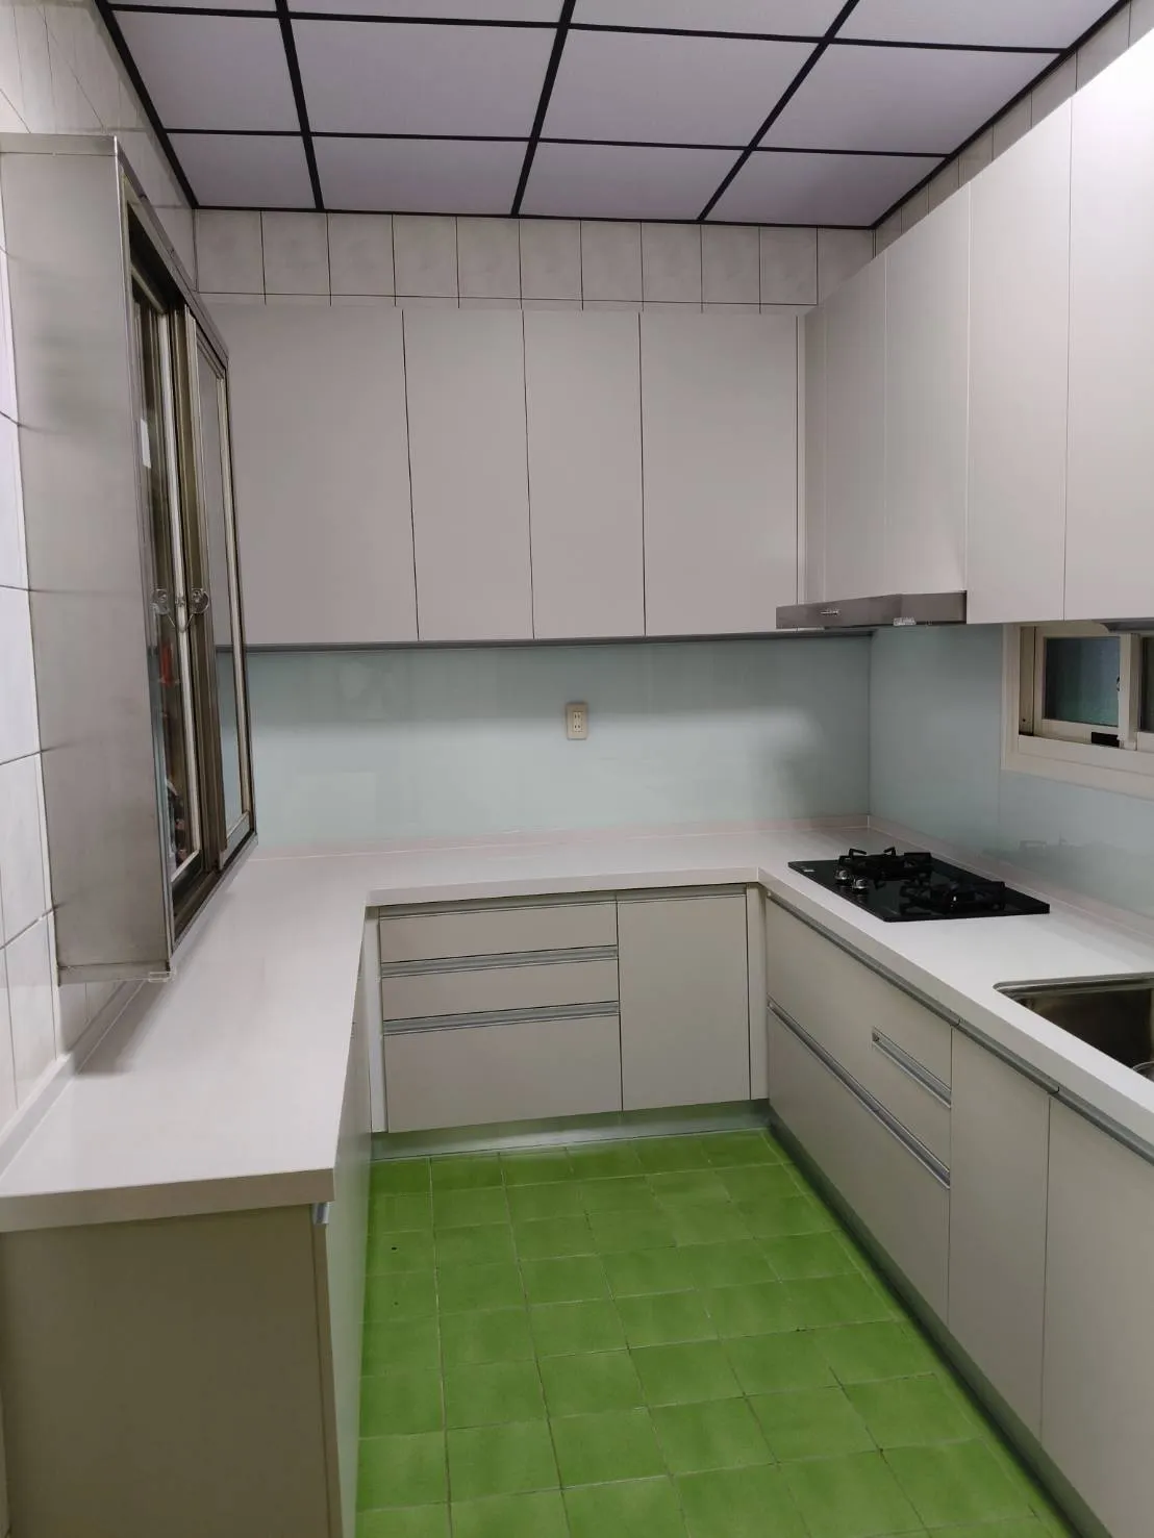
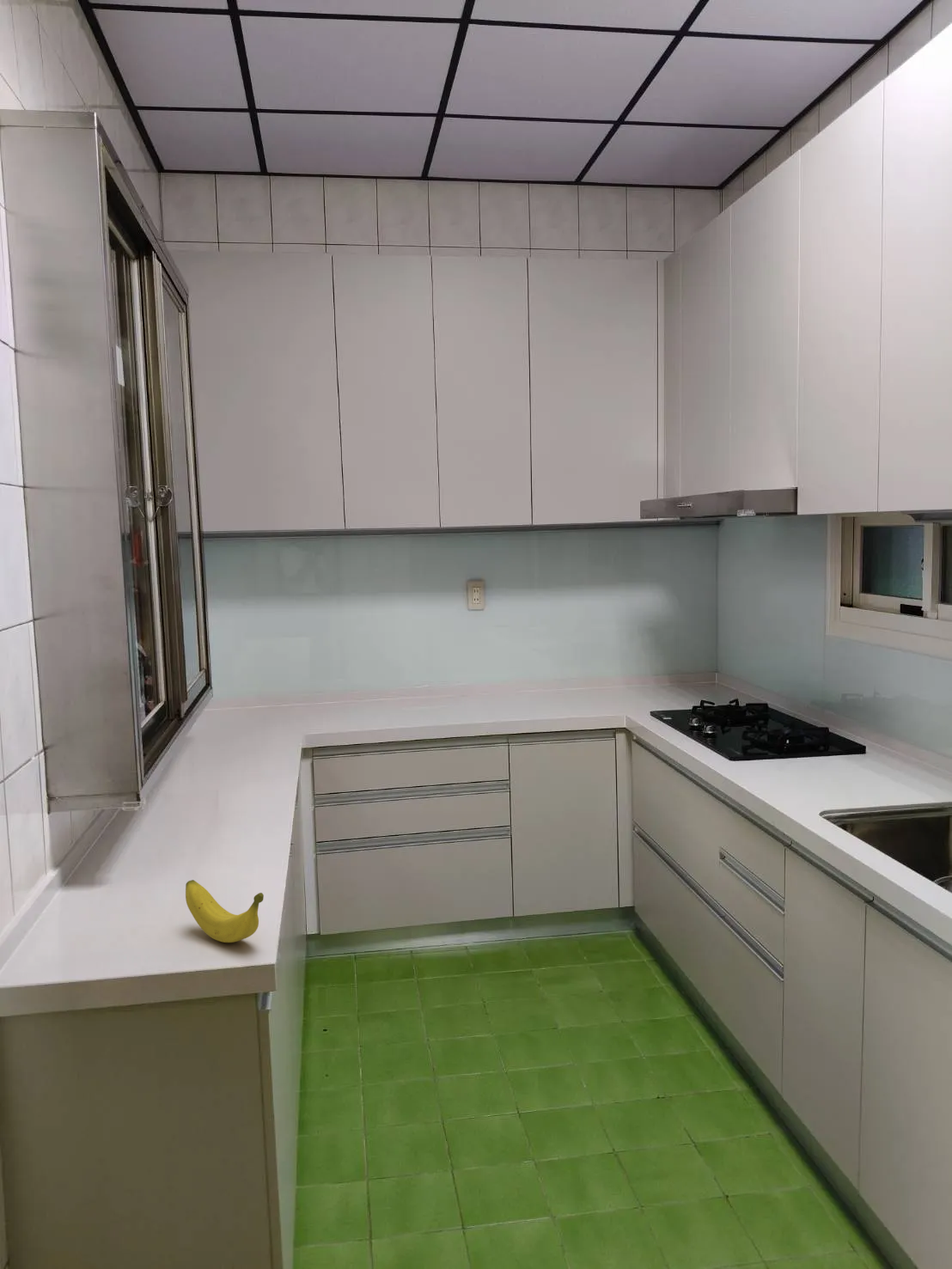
+ banana (223, 909)
